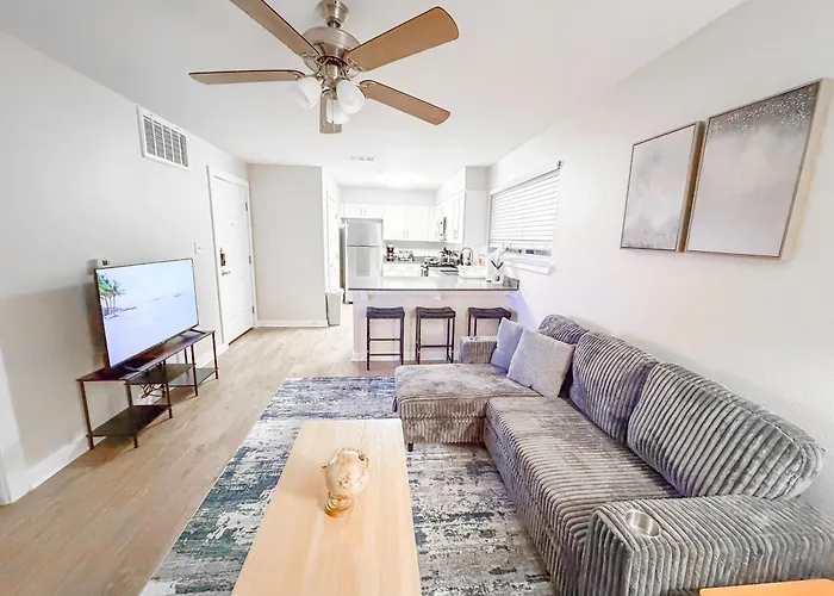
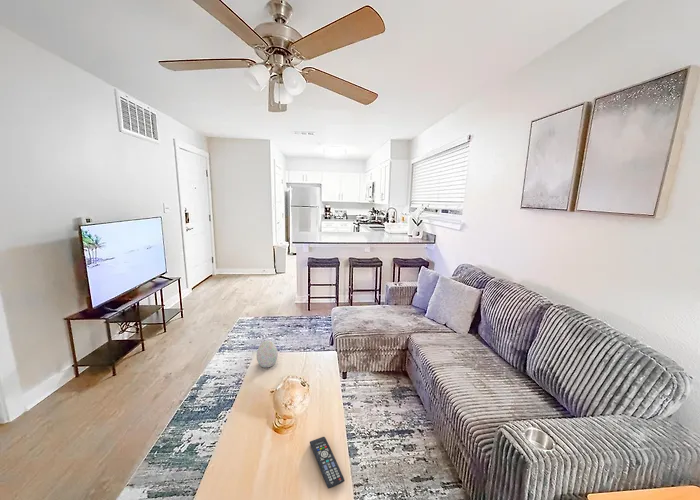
+ decorative egg (267, 352)
+ remote control (325, 459)
